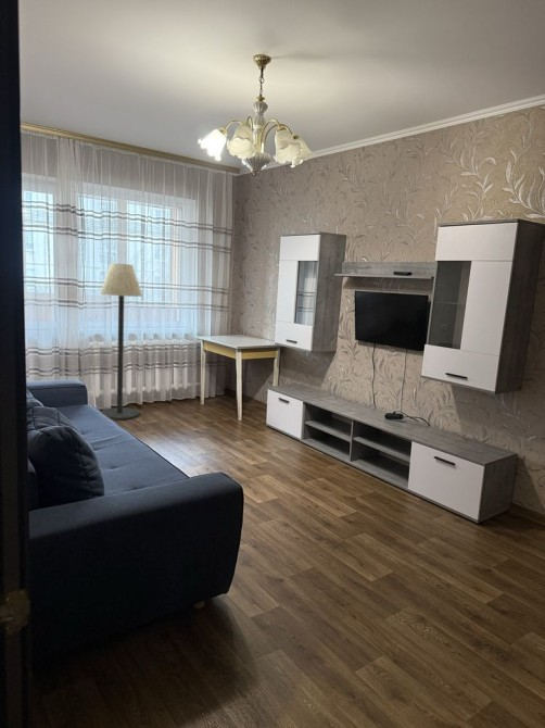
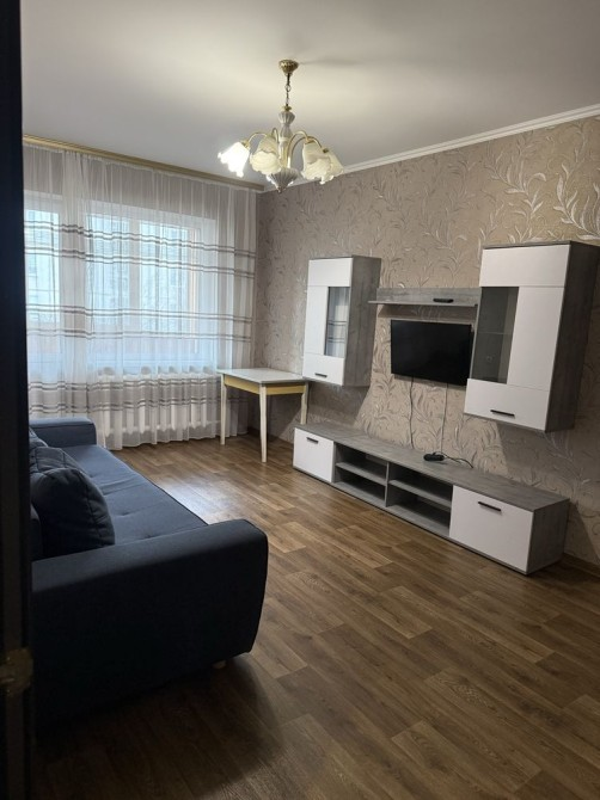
- floor lamp (121, 340)
